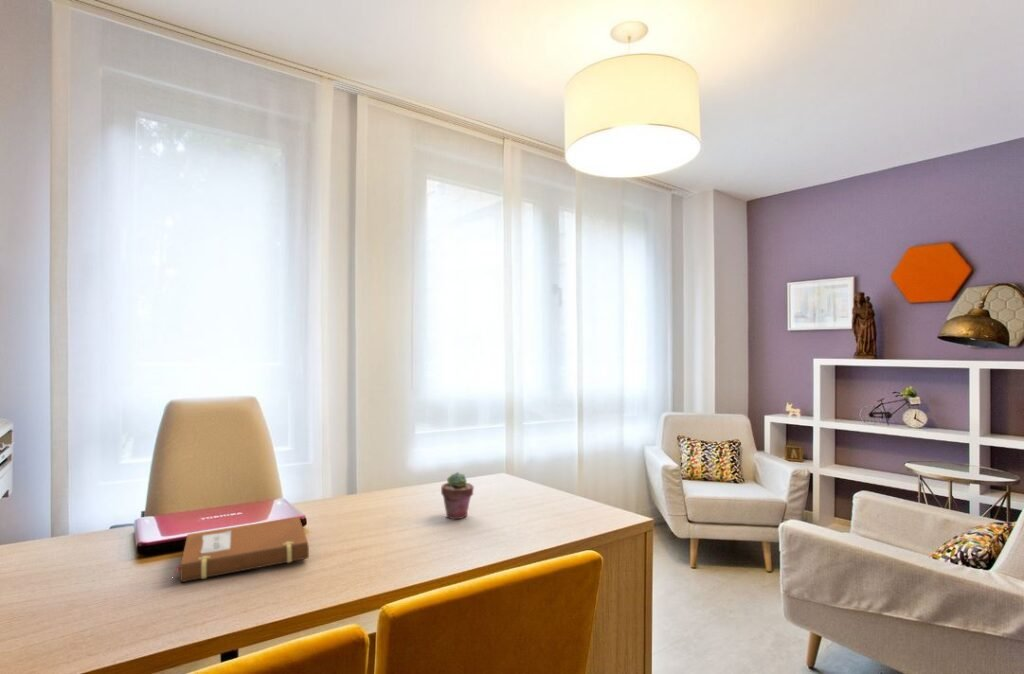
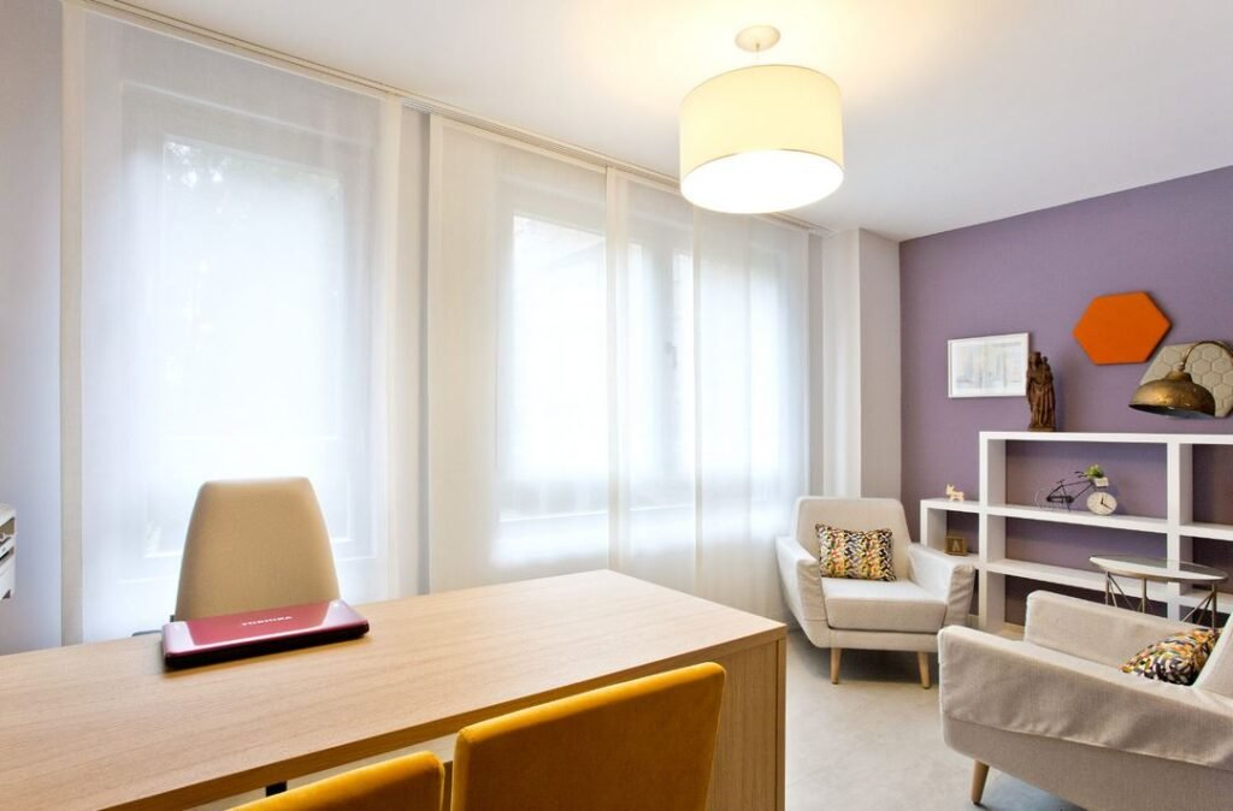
- notebook (243, 547)
- potted succulent (457, 494)
